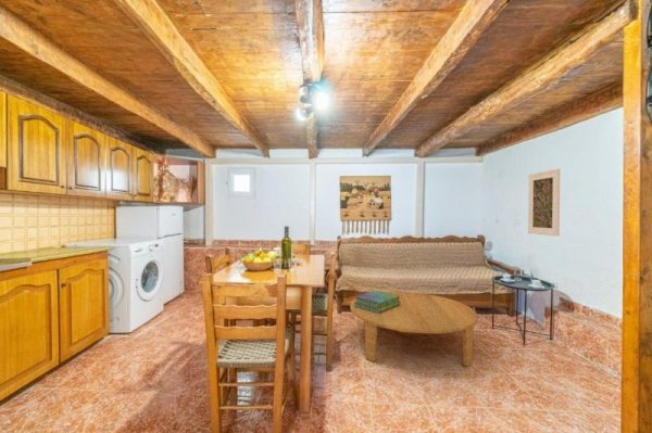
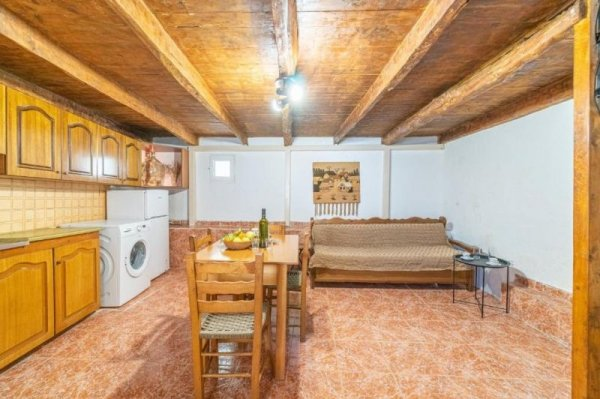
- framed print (542, 203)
- stack of books (377, 301)
- coffee table (410, 324)
